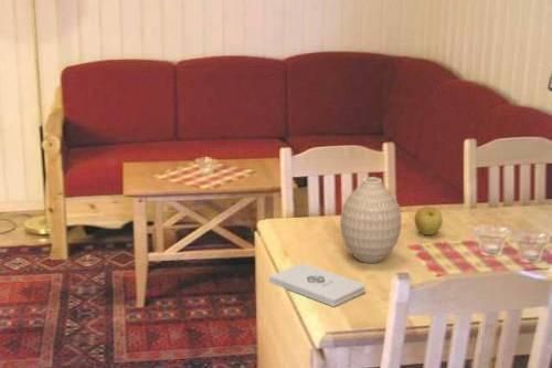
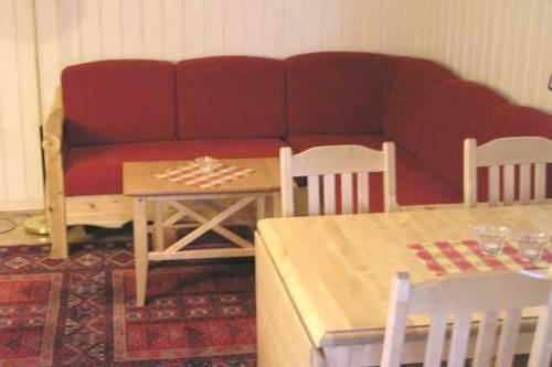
- notepad (317, 283)
- vase (370, 219)
- apple (428, 221)
